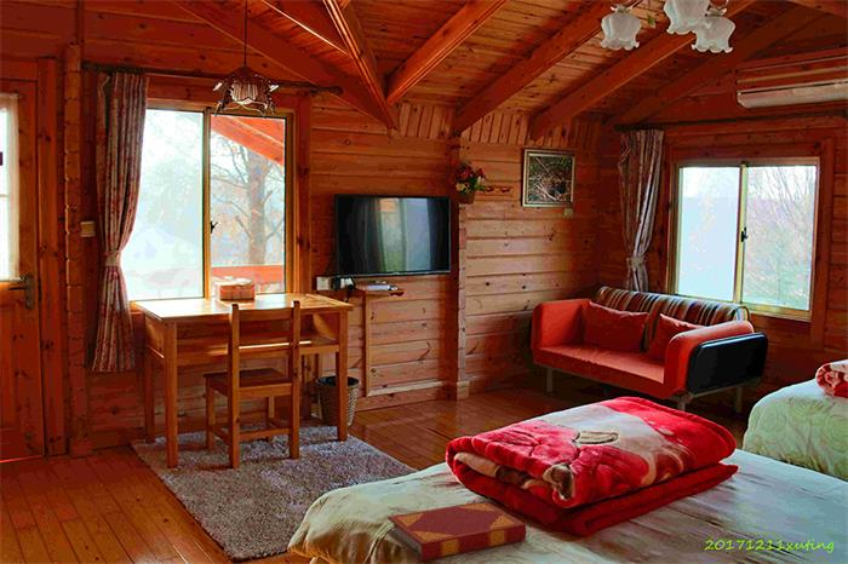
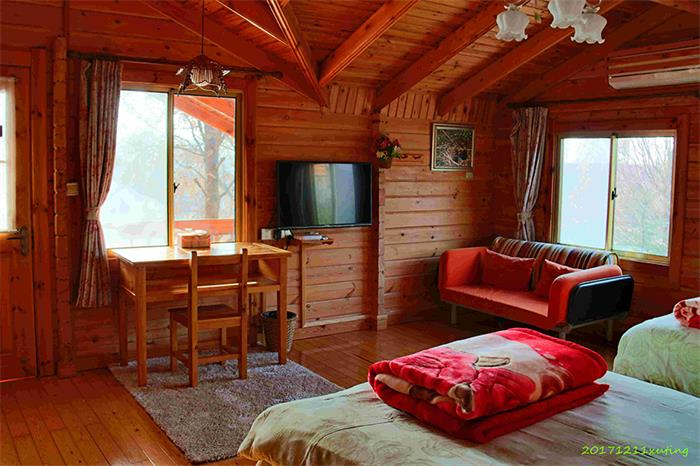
- hardback book (455, 528)
